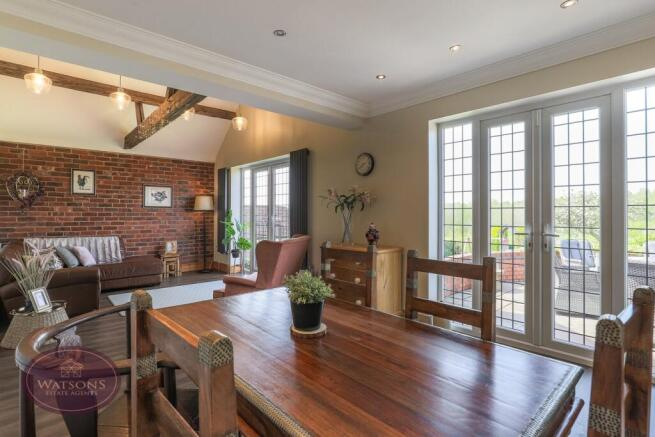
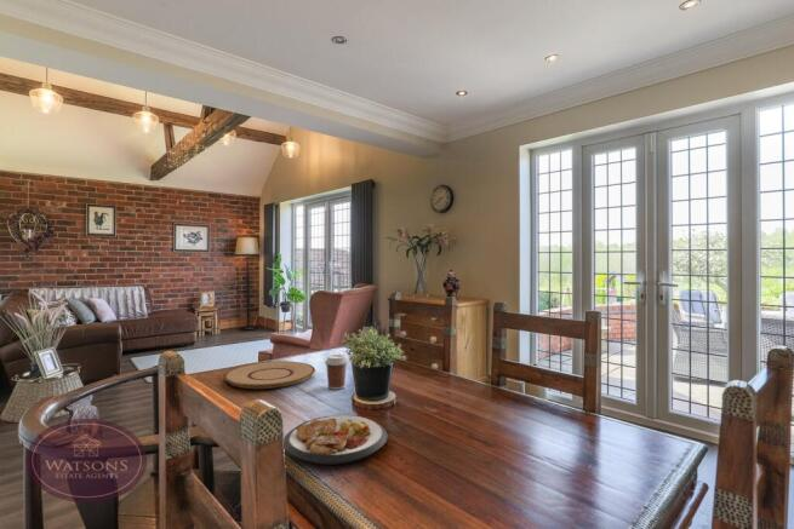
+ coffee cup (336, 370)
+ plate (270, 374)
+ plate (336, 433)
